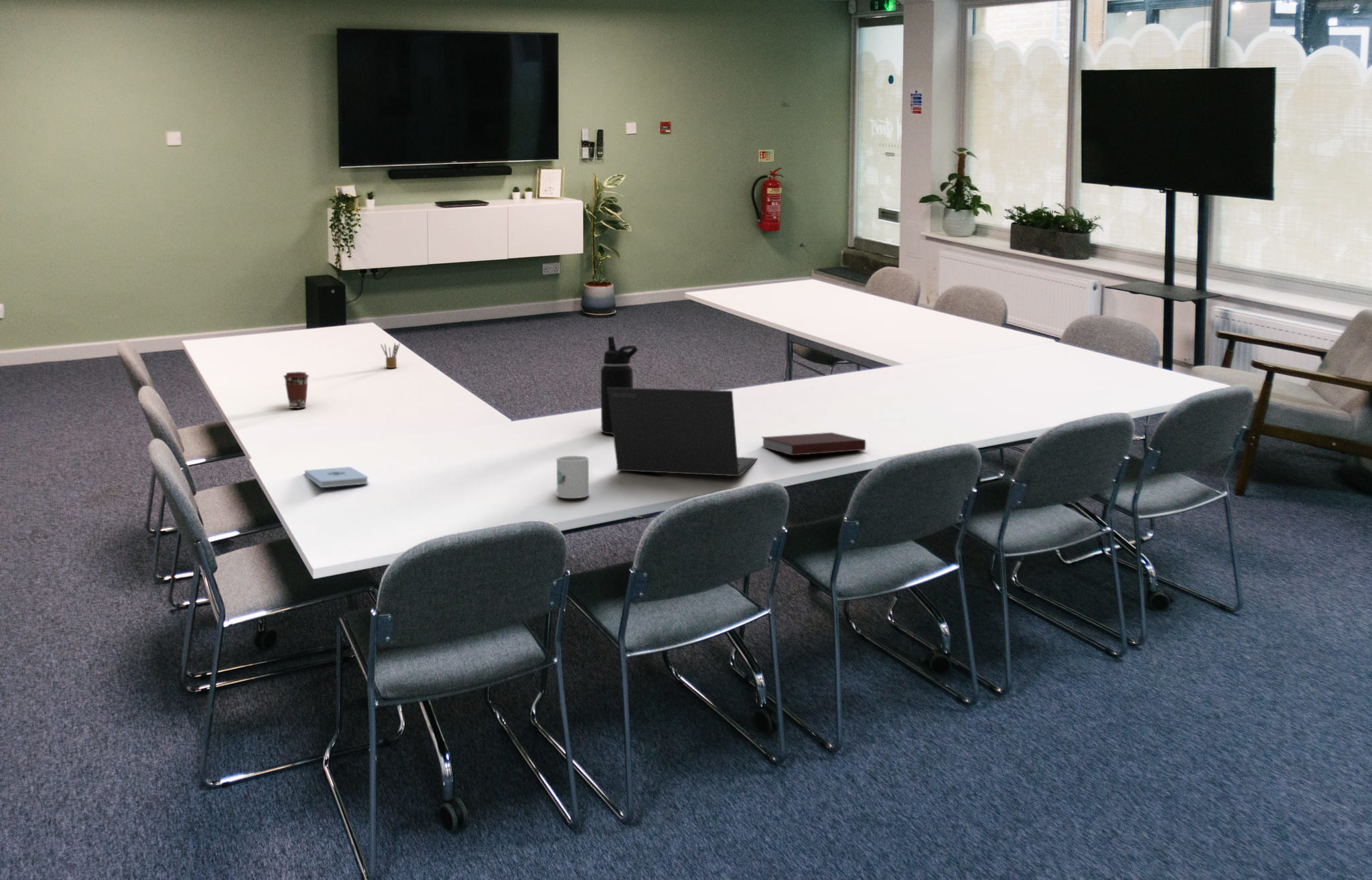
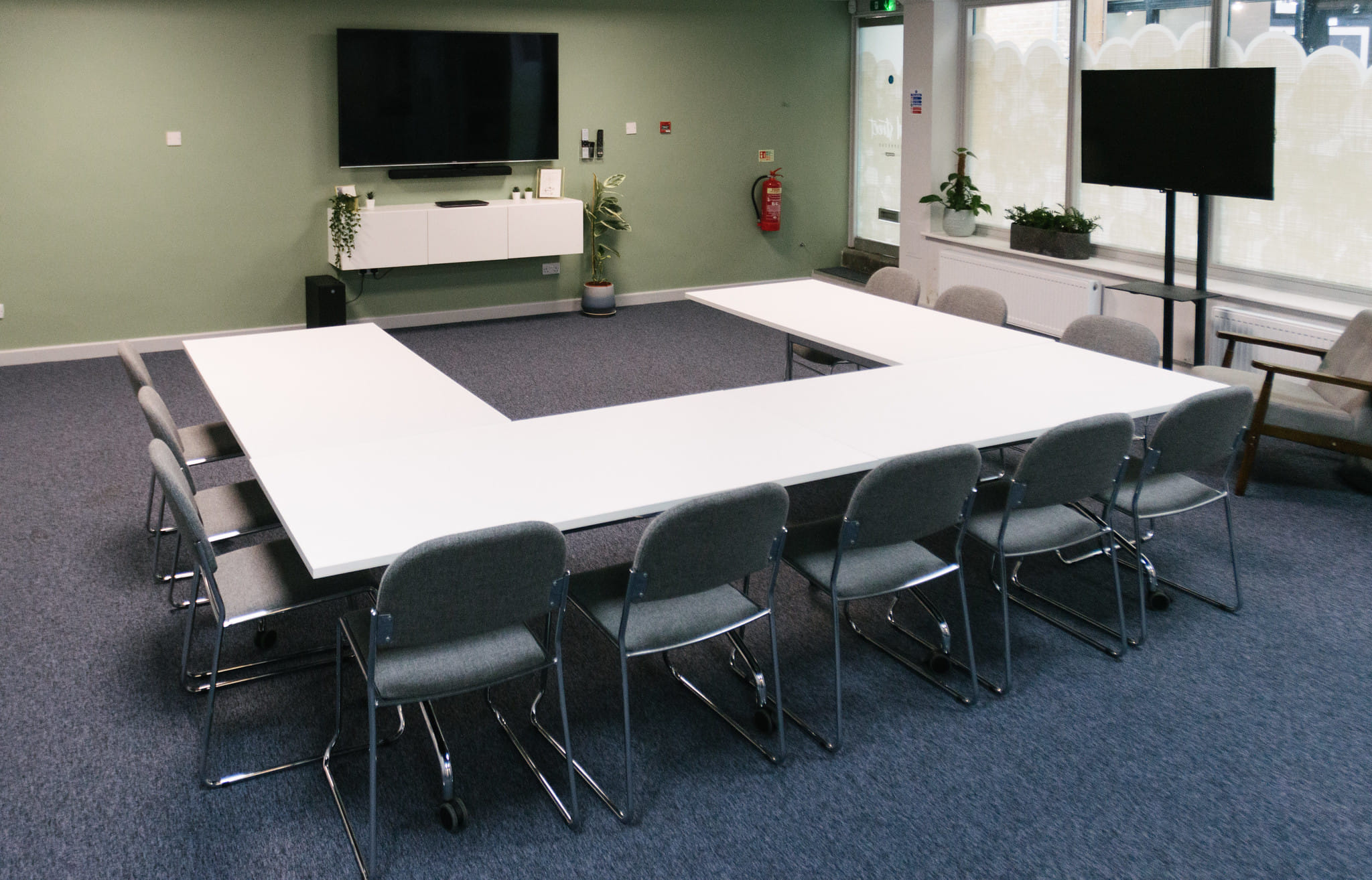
- laptop (685, 427)
- mug (569, 475)
- water bottle (619, 385)
- notebook (813, 443)
- pencil box (390, 354)
- coffee cup (297, 390)
- notepad (336, 477)
